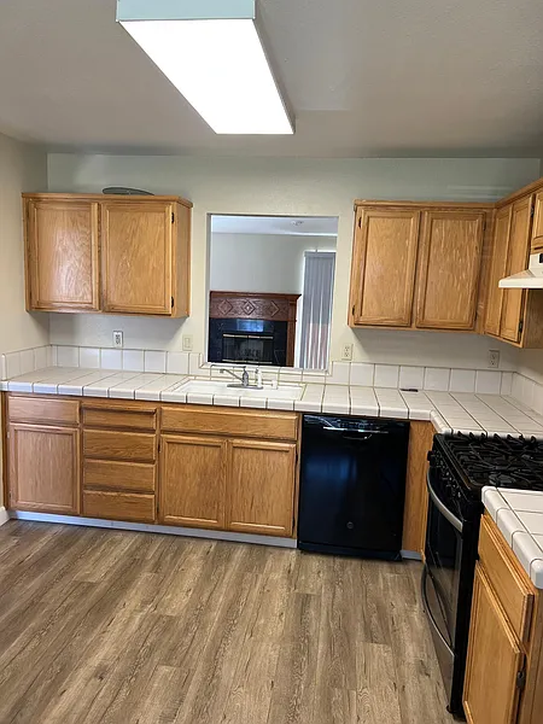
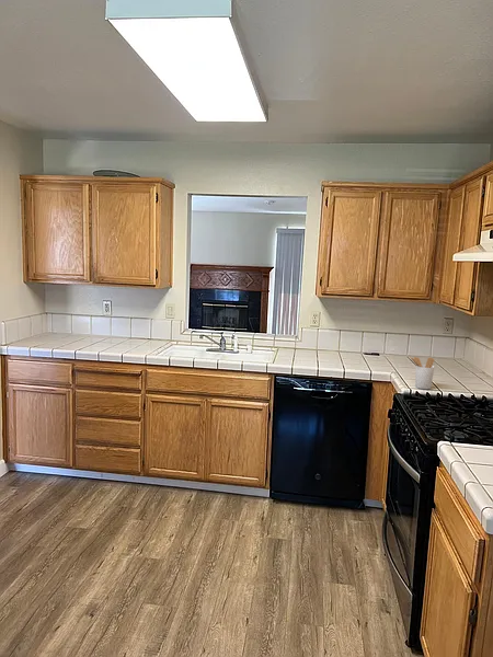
+ utensil holder (420, 371)
